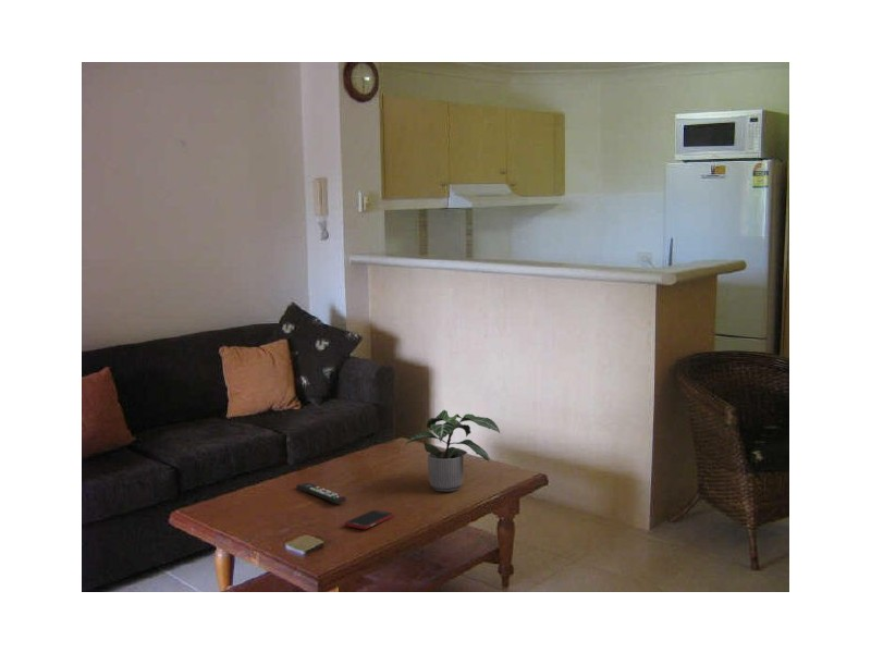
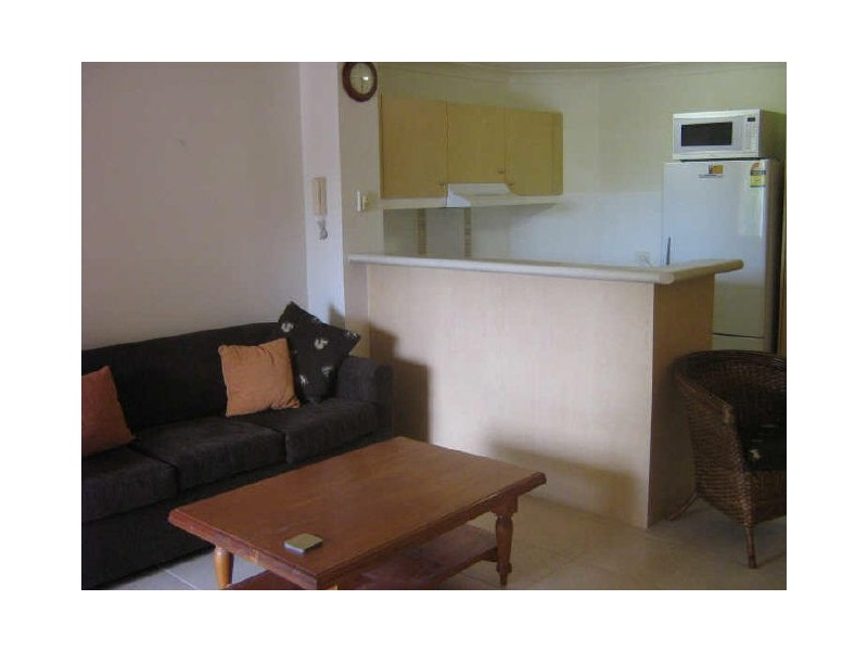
- cell phone (369, 519)
- potted plant (452, 449)
- remote control (320, 492)
